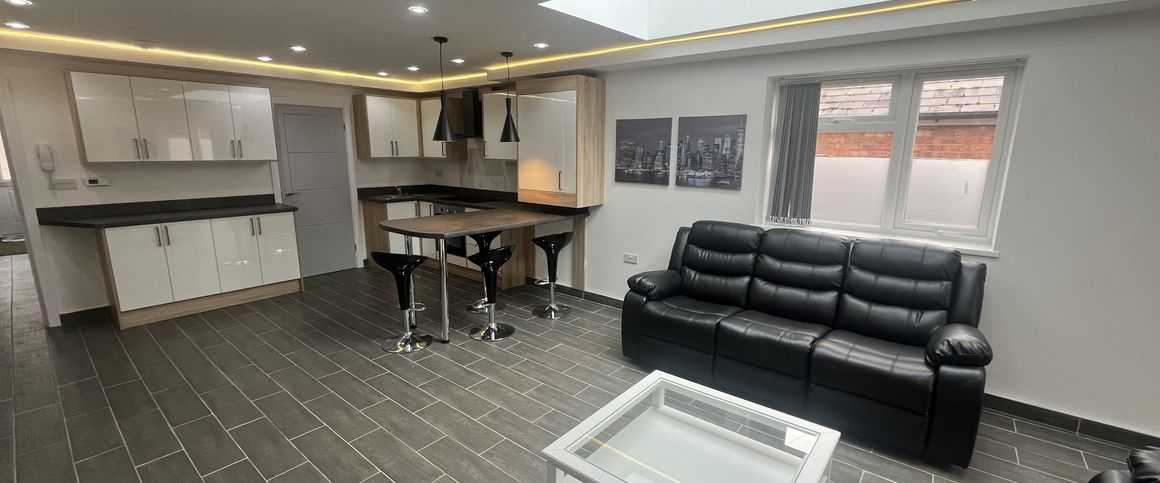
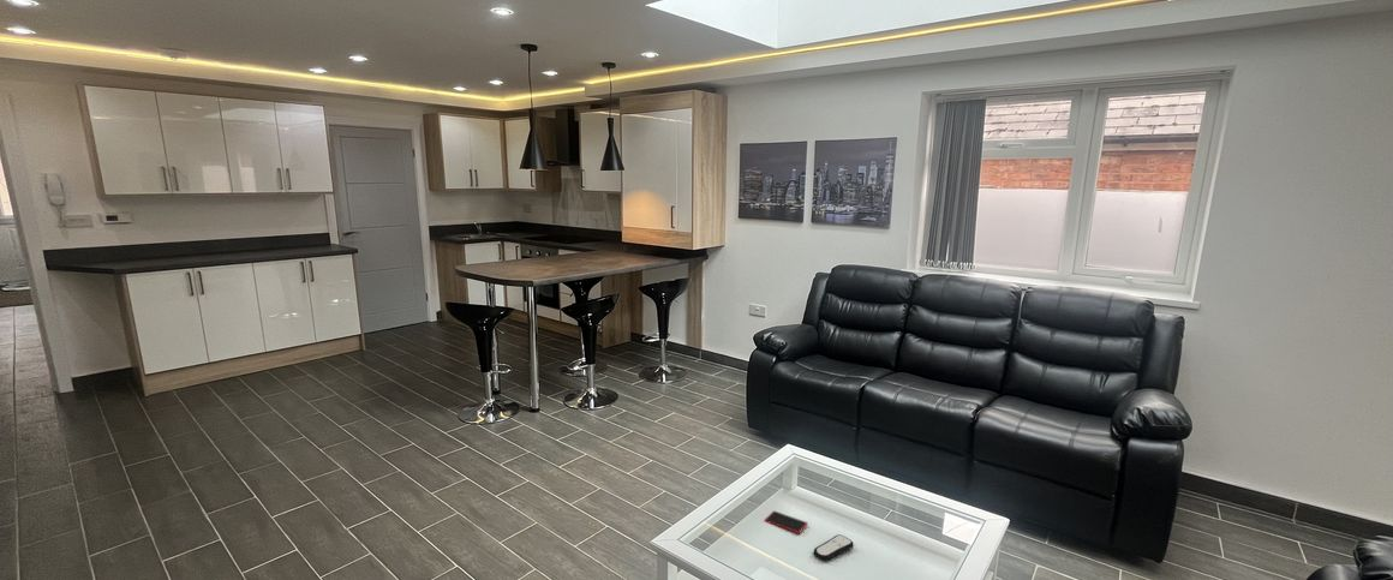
+ remote control (832, 548)
+ smartphone (785, 521)
